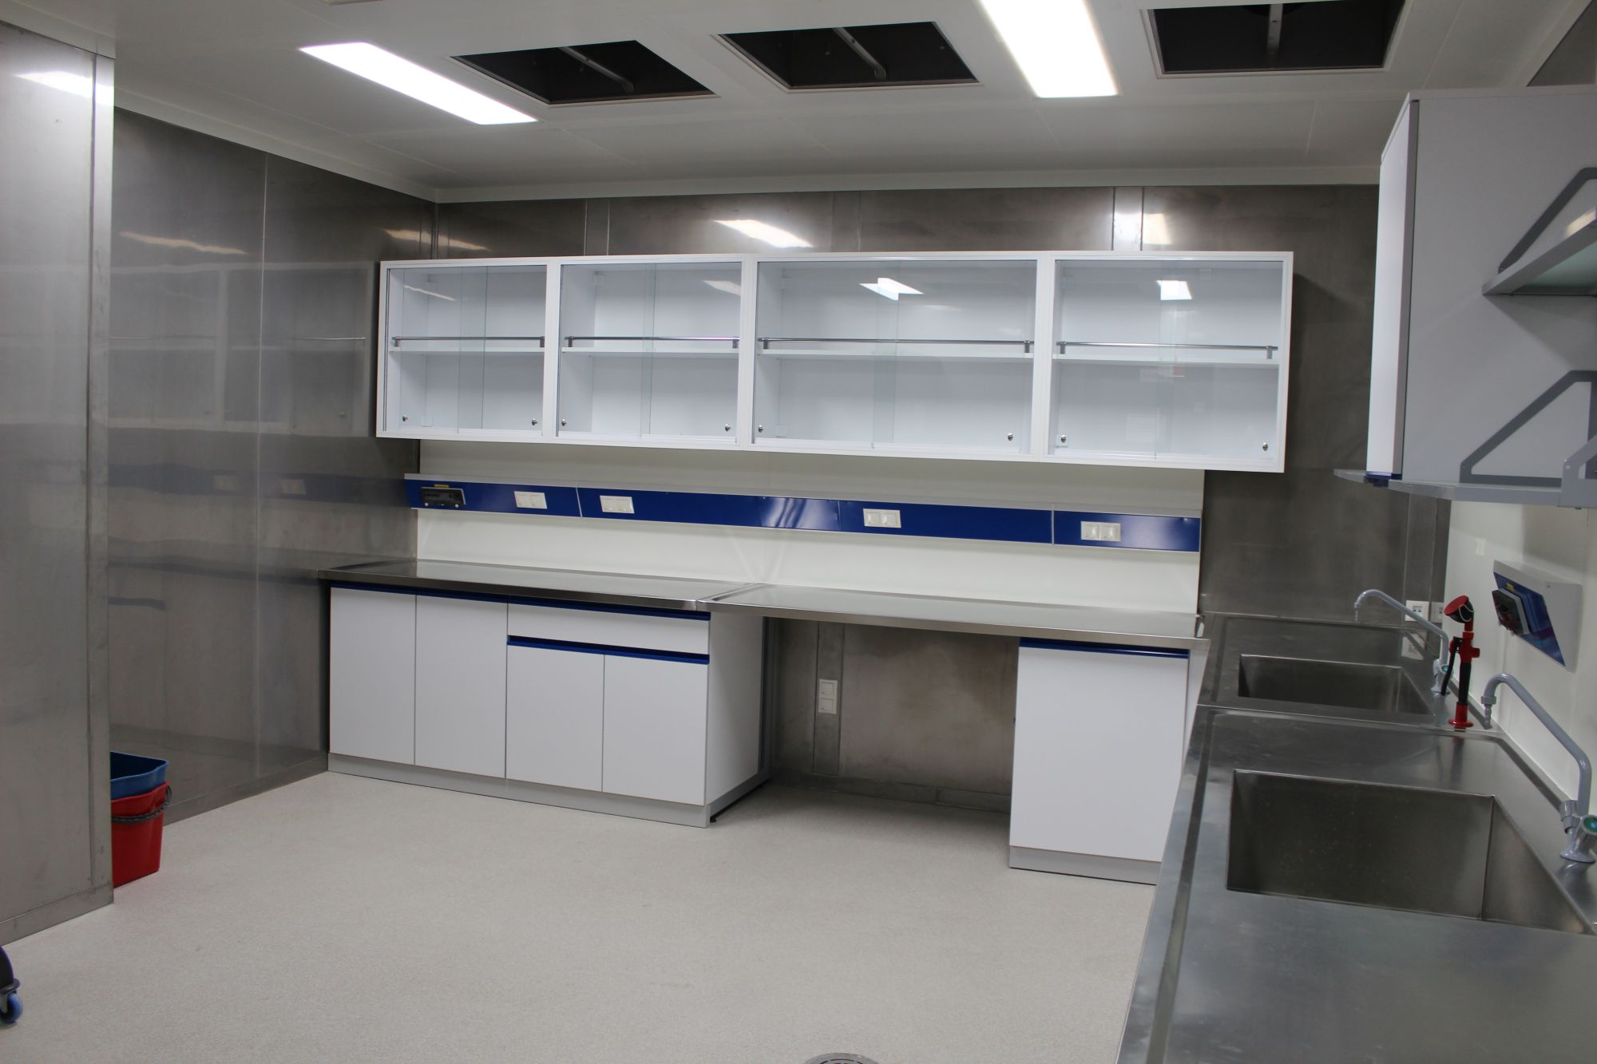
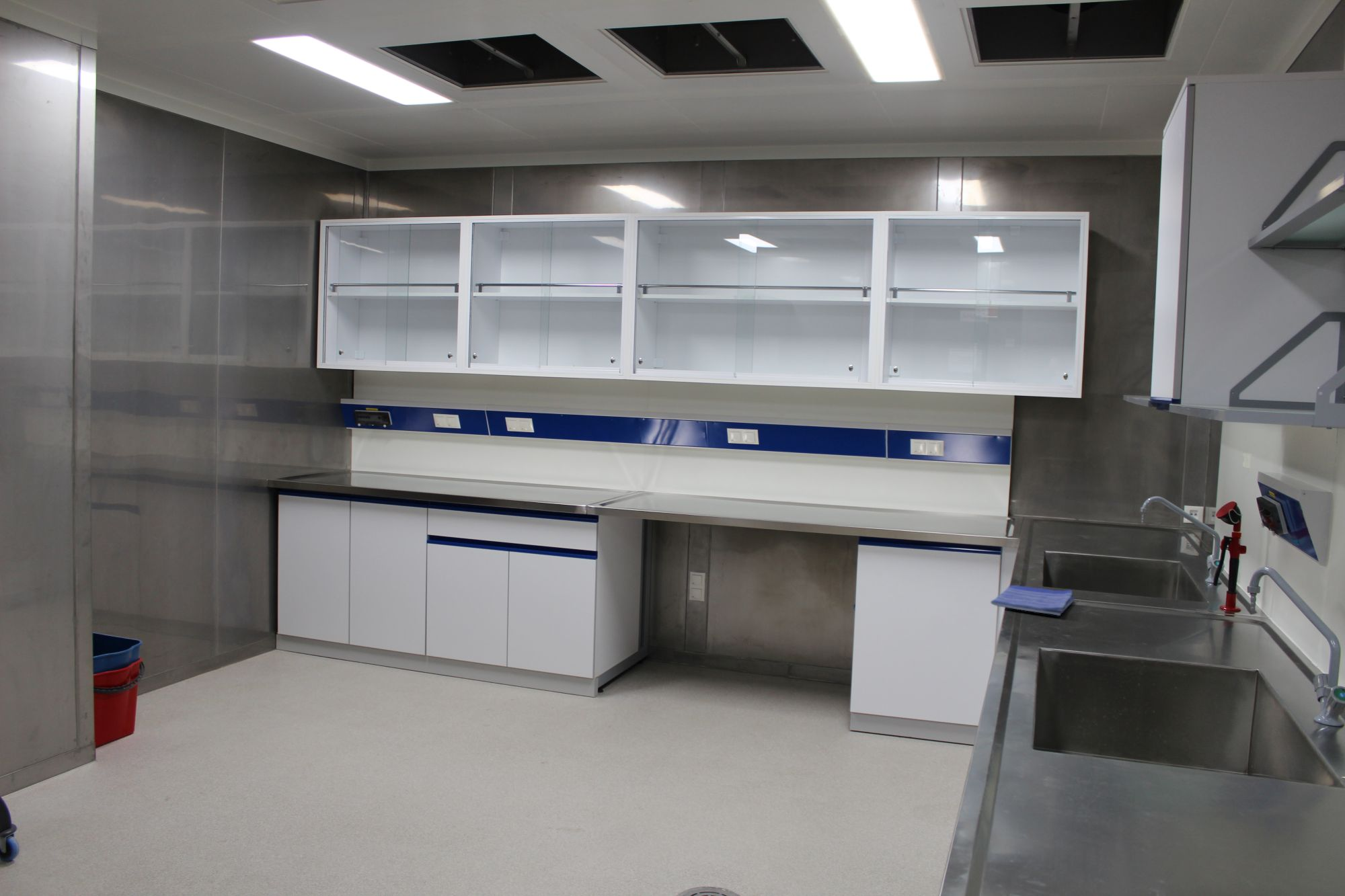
+ dish towel (1034, 598)
